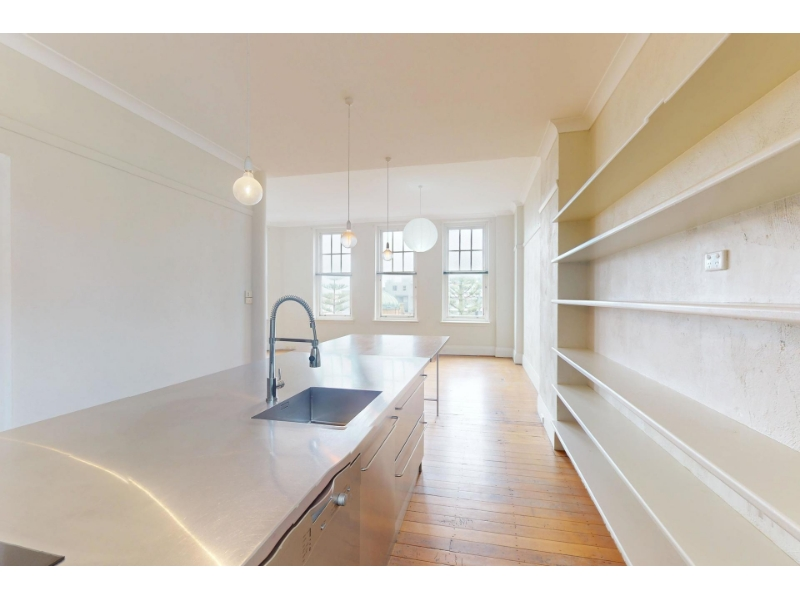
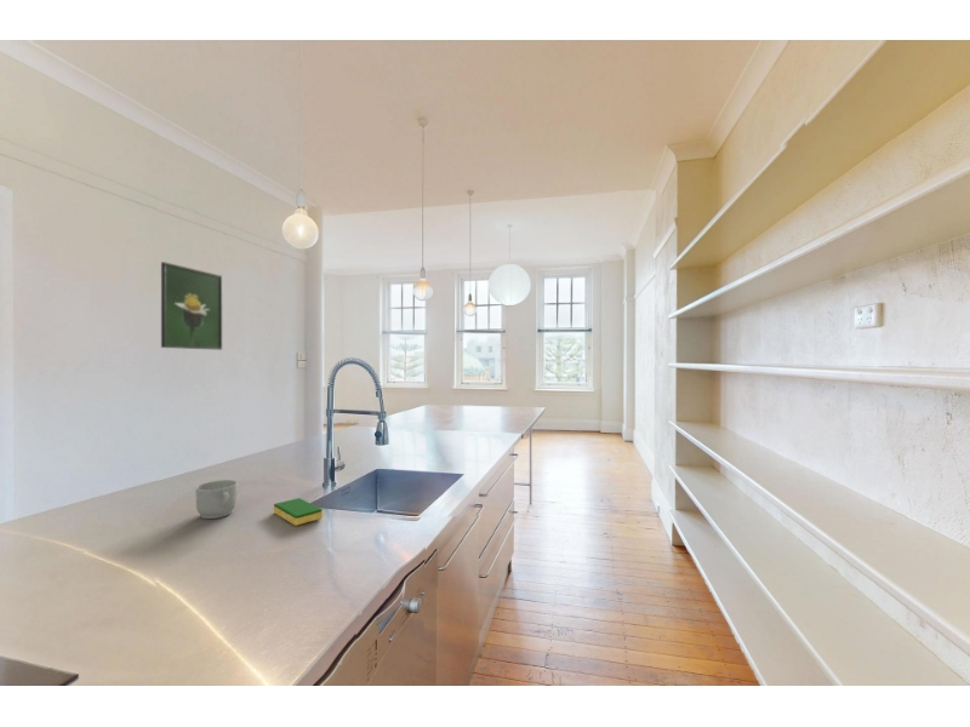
+ dish sponge (297, 510)
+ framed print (193, 309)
+ mug (218, 500)
